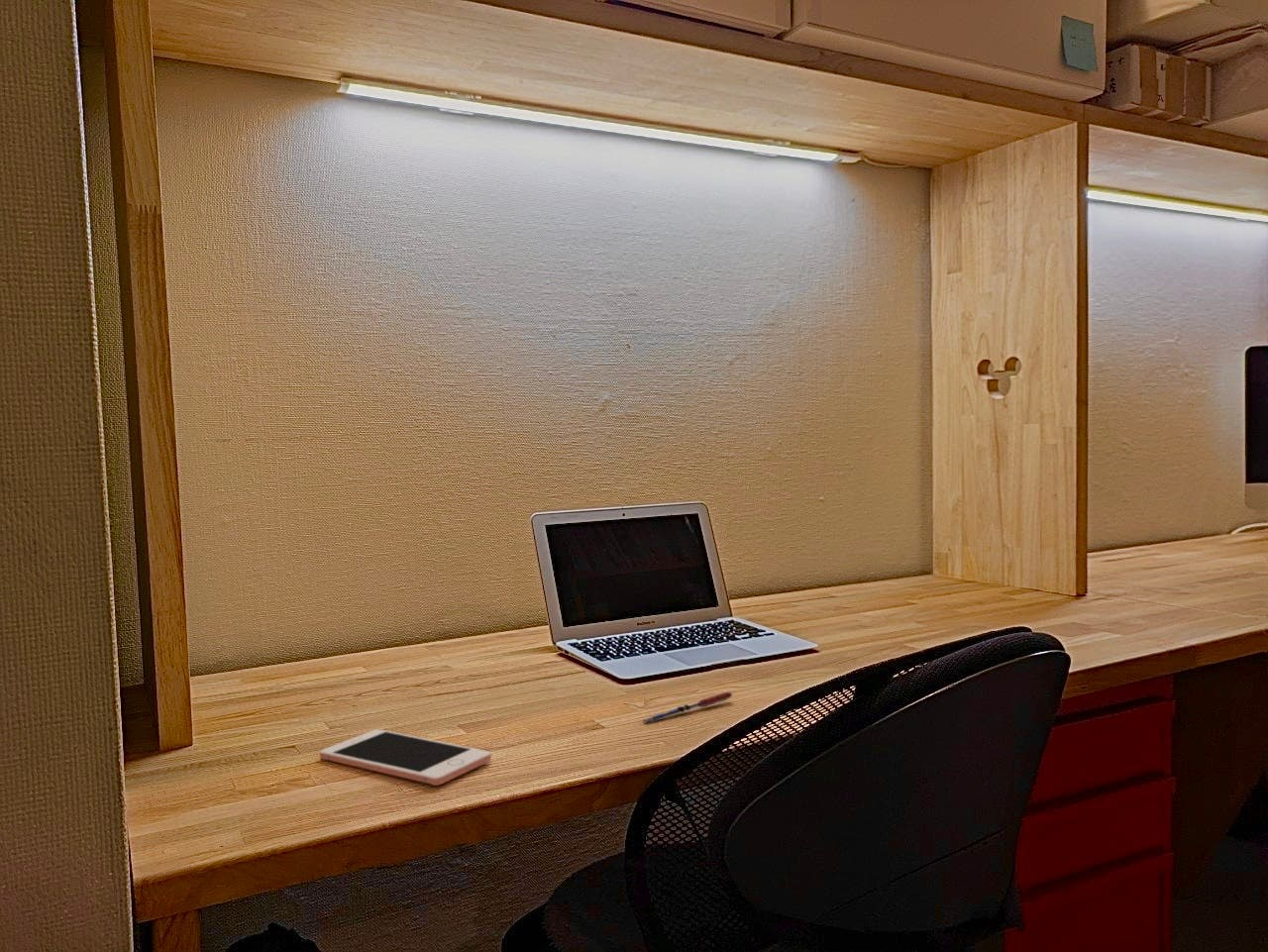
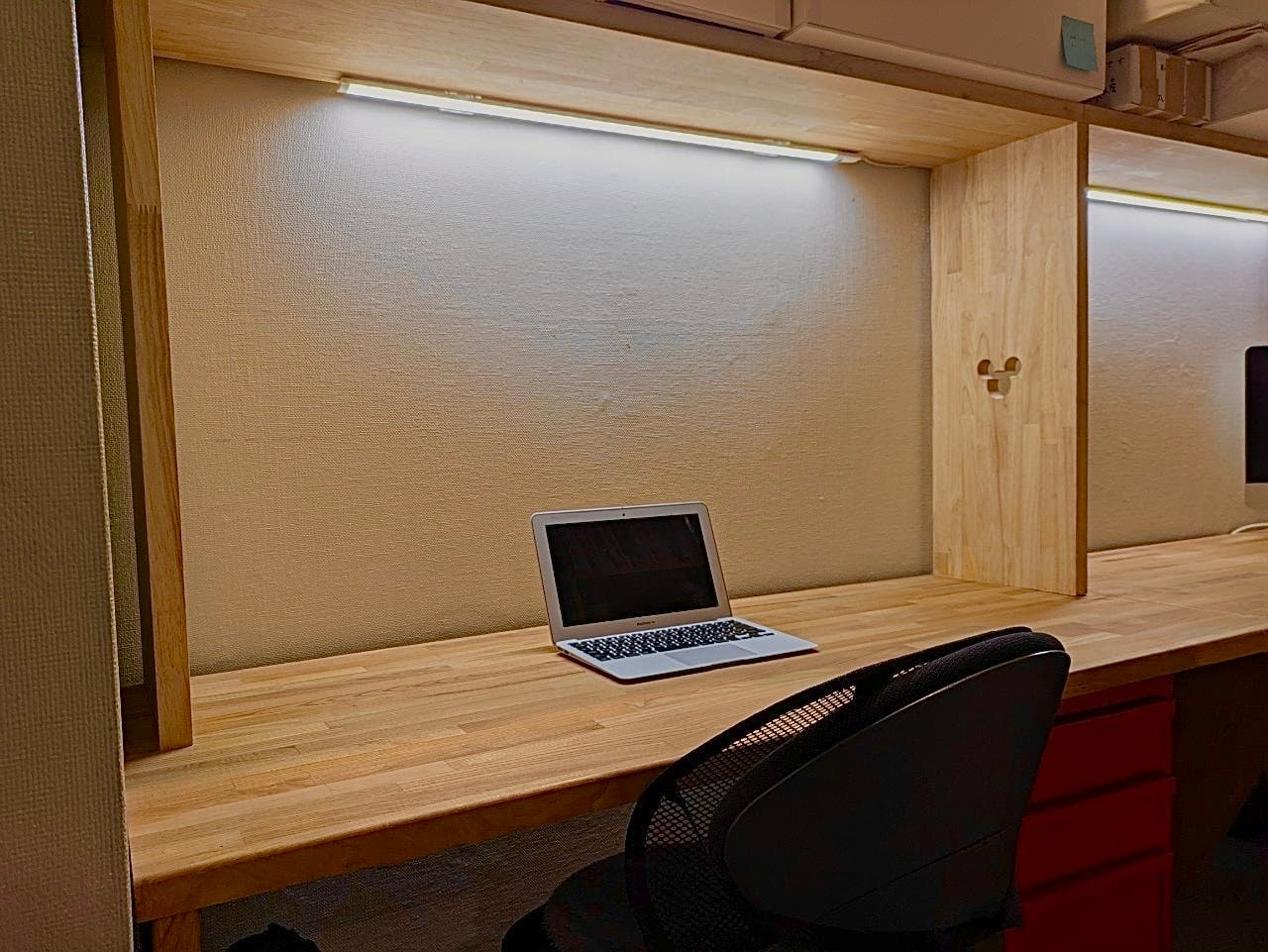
- cell phone (404, 755)
- pen (688, 705)
